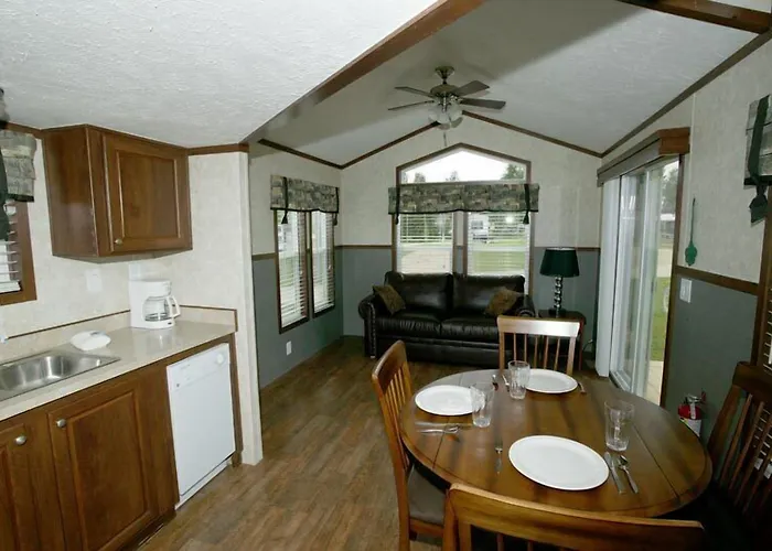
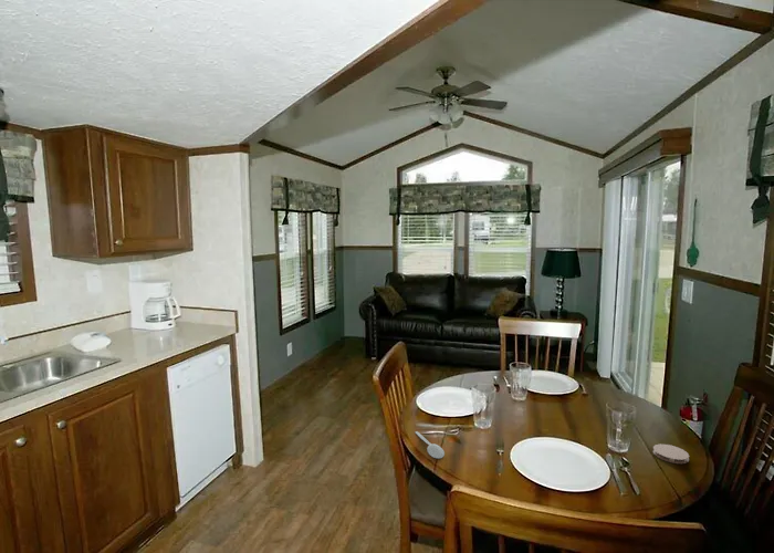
+ coaster (670, 453)
+ spoon (427, 440)
